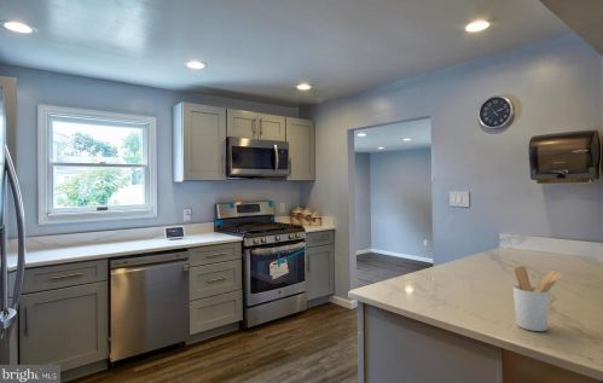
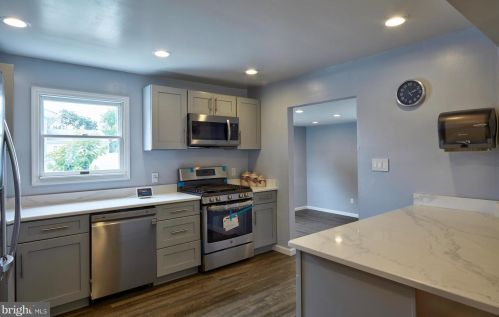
- utensil holder (538, 297)
